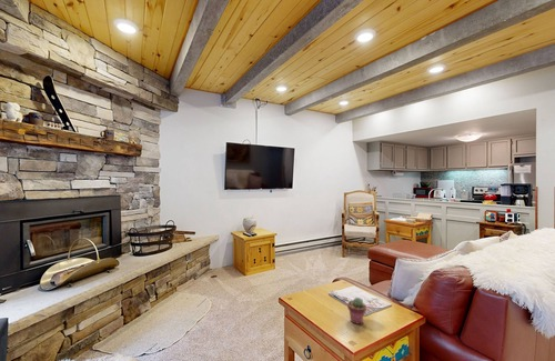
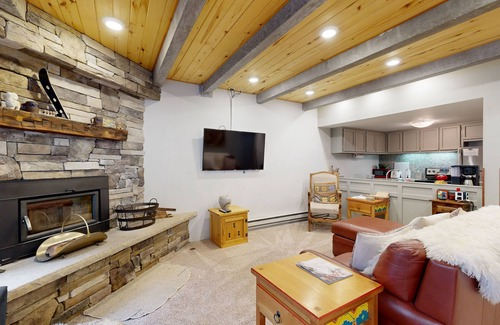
- potted succulent (356, 309)
